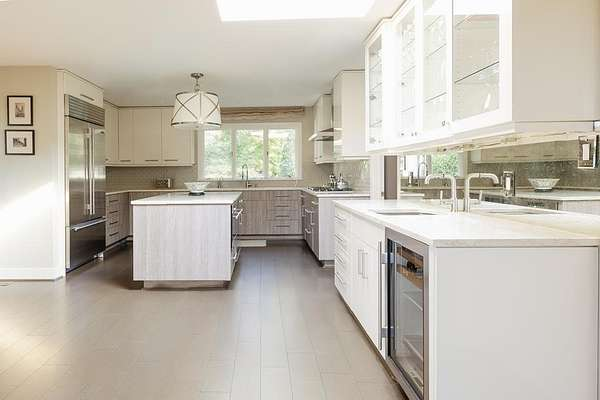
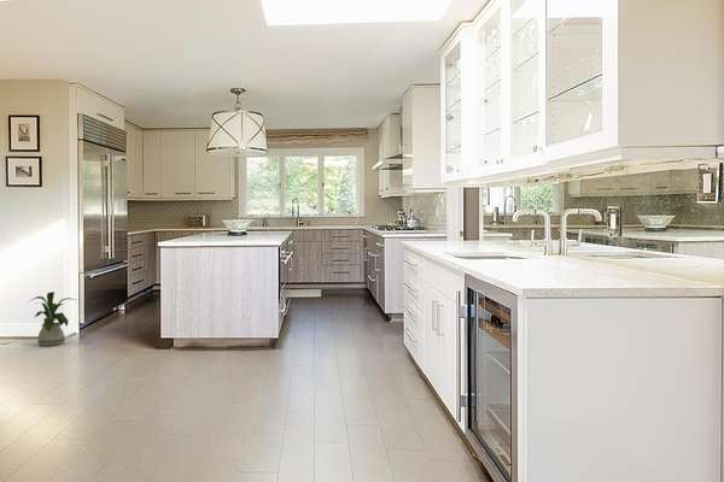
+ house plant (54, 316)
